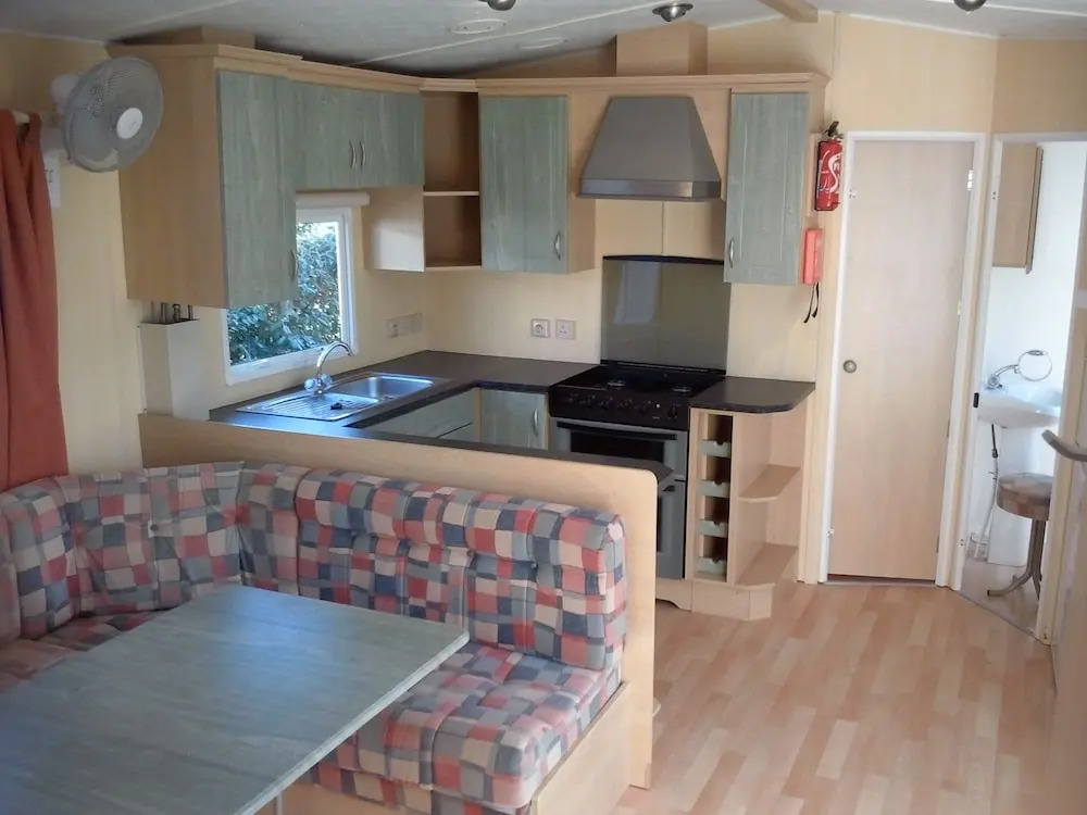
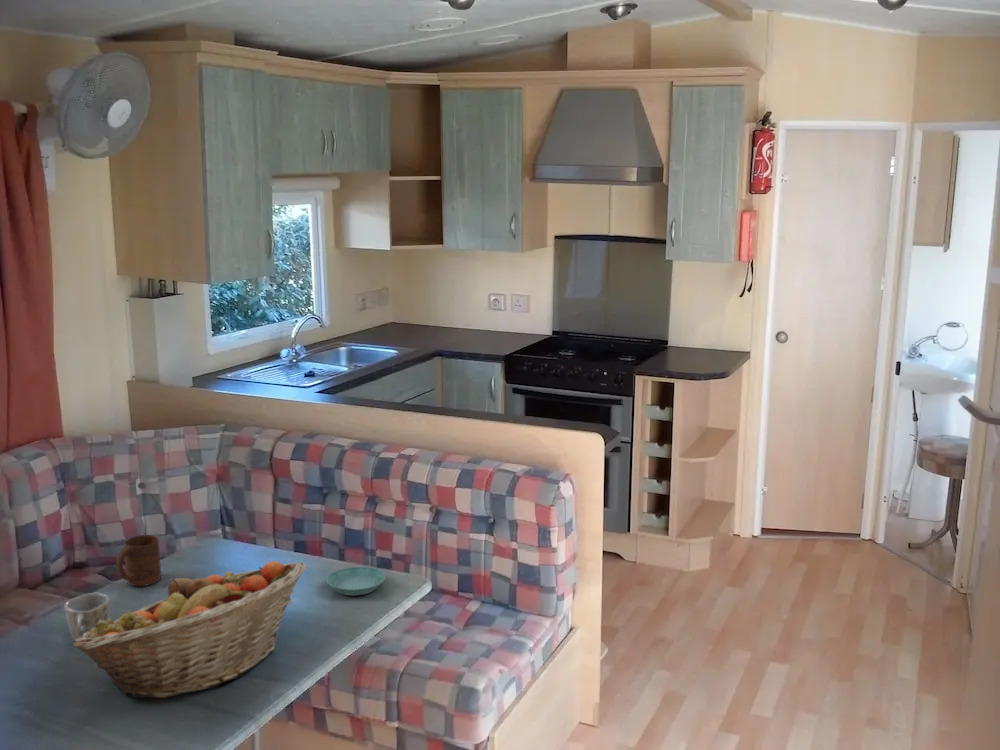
+ mug (88, 619)
+ saucer (356, 582)
+ fruit basket (197, 619)
+ cup (139, 562)
